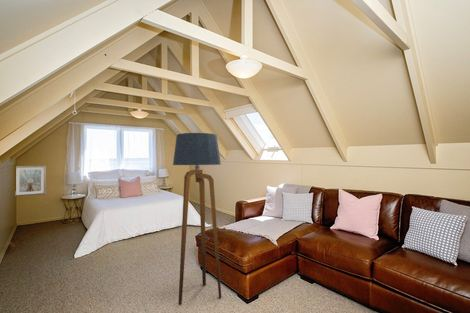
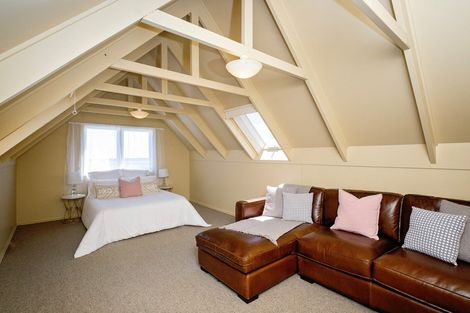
- floor lamp (200, 215)
- picture frame (30, 180)
